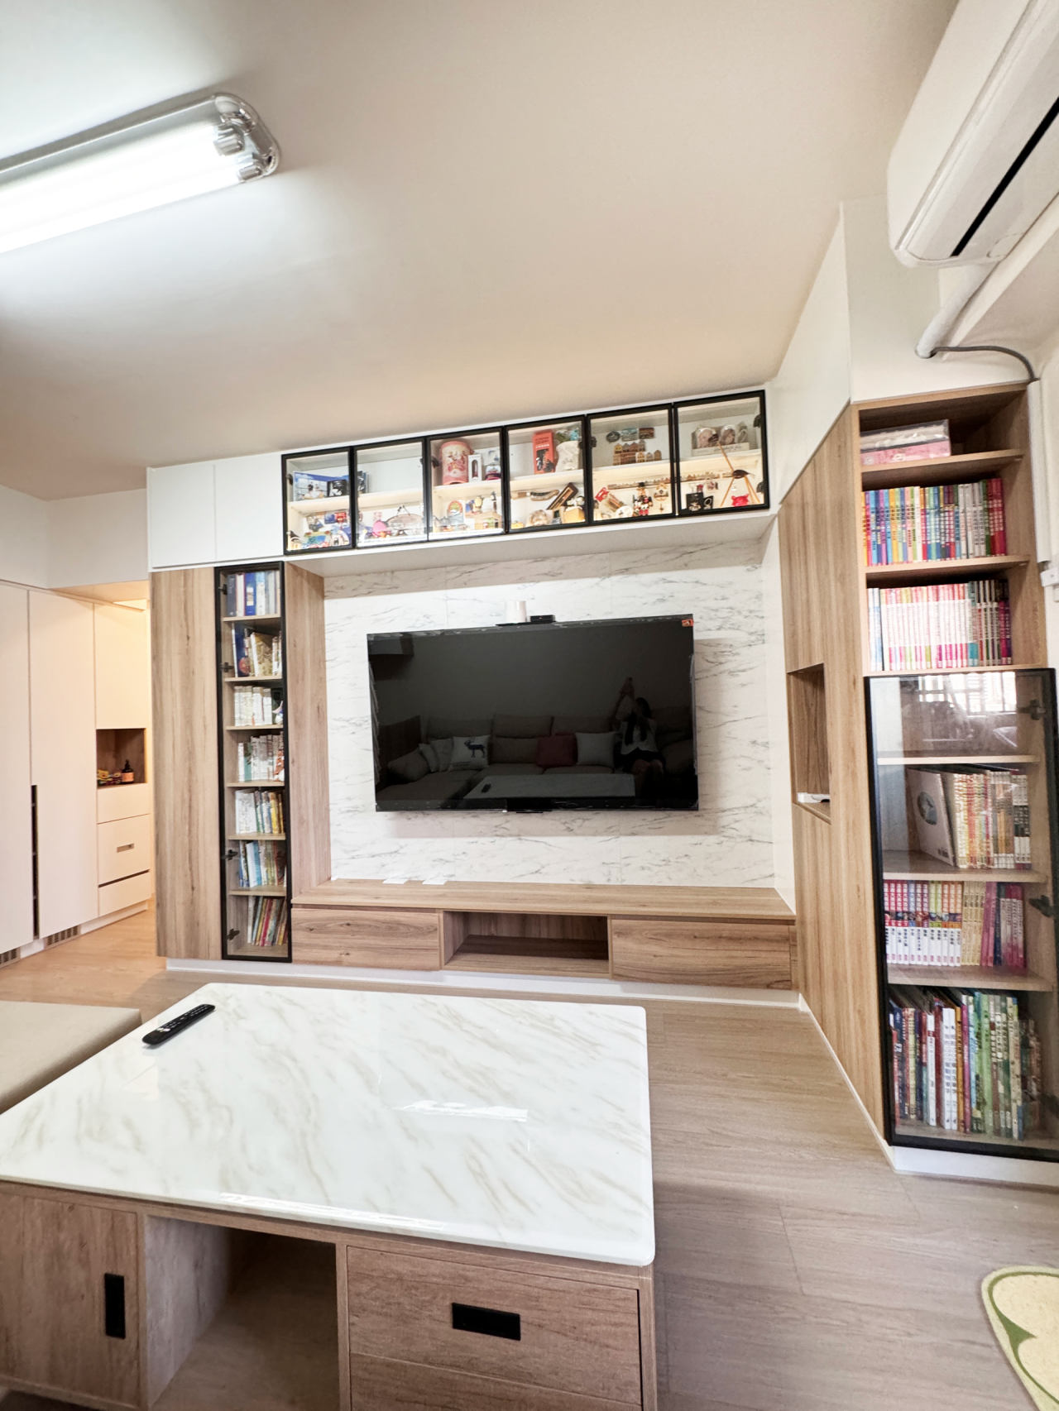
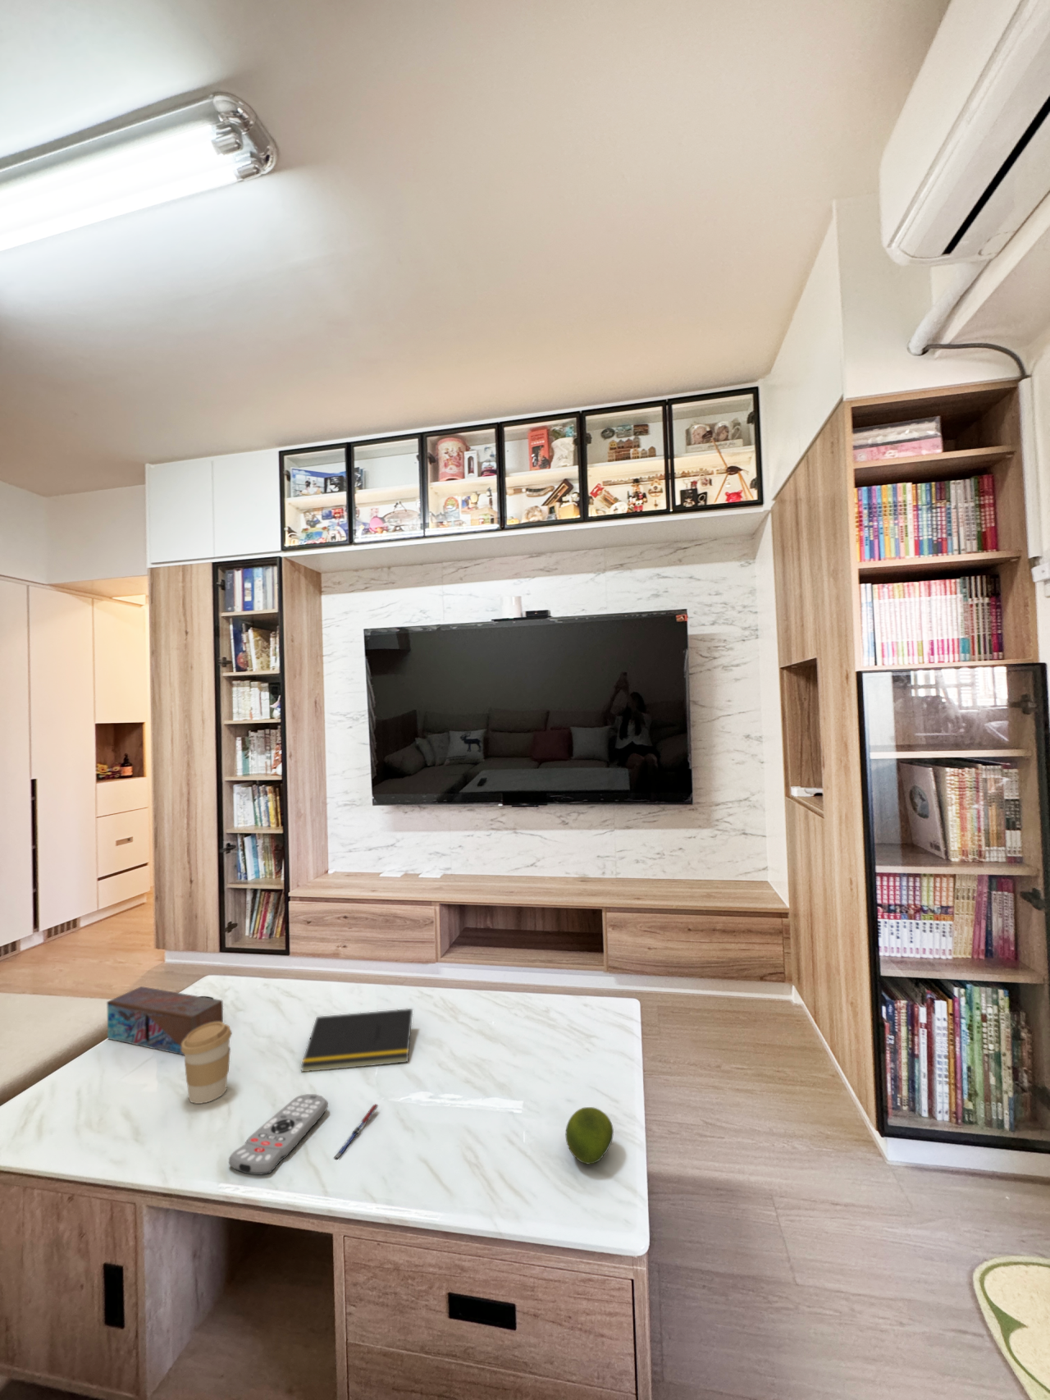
+ tissue box (164, 1019)
+ pen (357, 1130)
+ fruit (588, 1134)
+ notepad (361, 1038)
+ coffee cup (206, 1061)
+ remote control (283, 1131)
